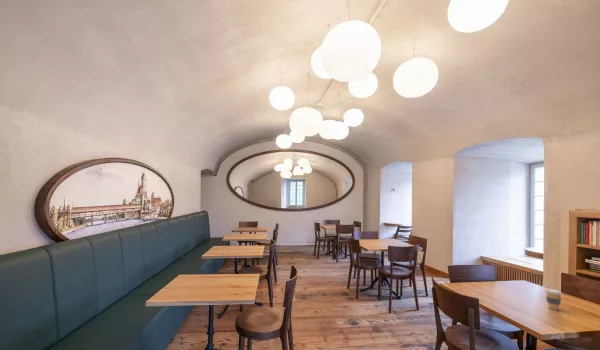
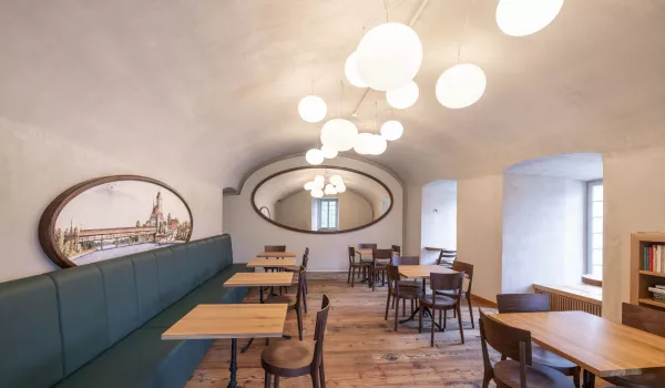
- coffee cup (553, 299)
